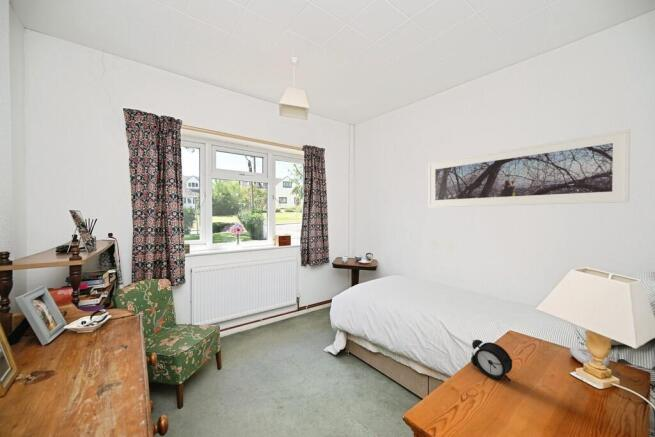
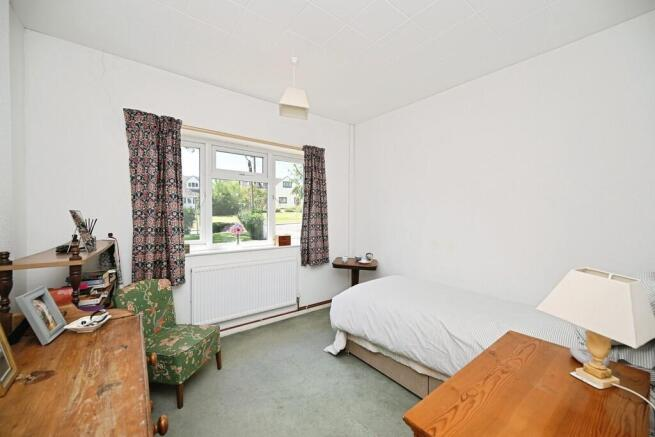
- alarm clock (490, 359)
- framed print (504, 178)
